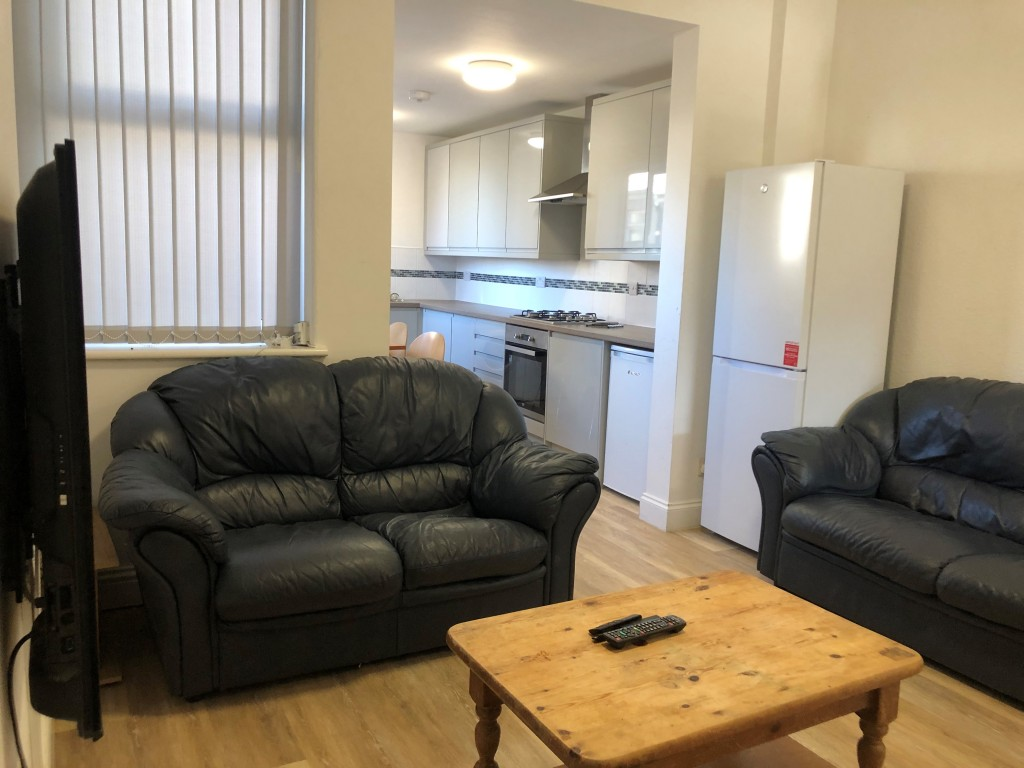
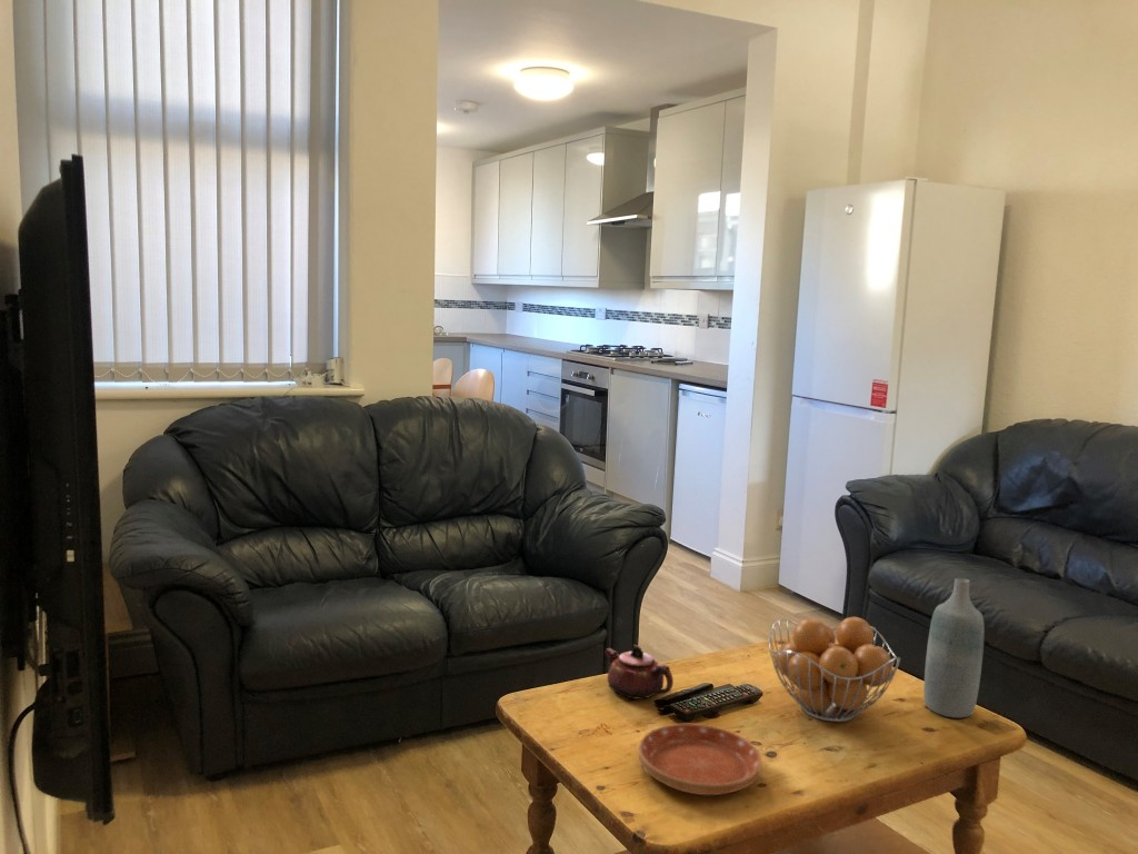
+ teapot (637, 668)
+ fruit basket (831, 665)
+ bottle (955, 644)
+ saucer (699, 759)
